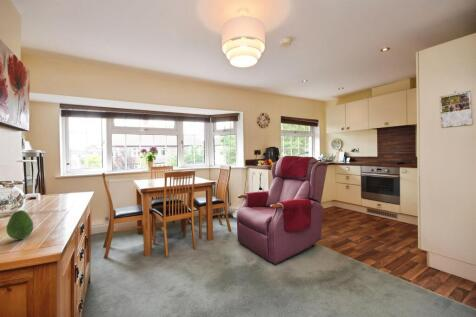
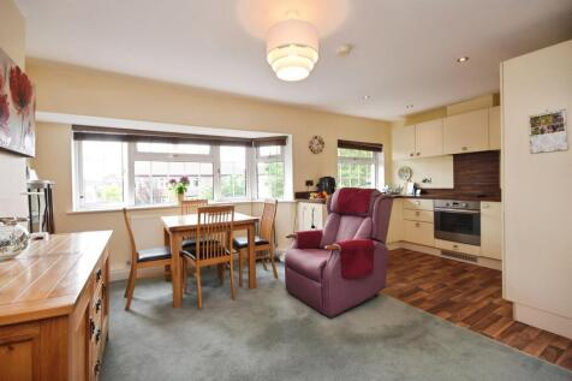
- fruit (20, 224)
